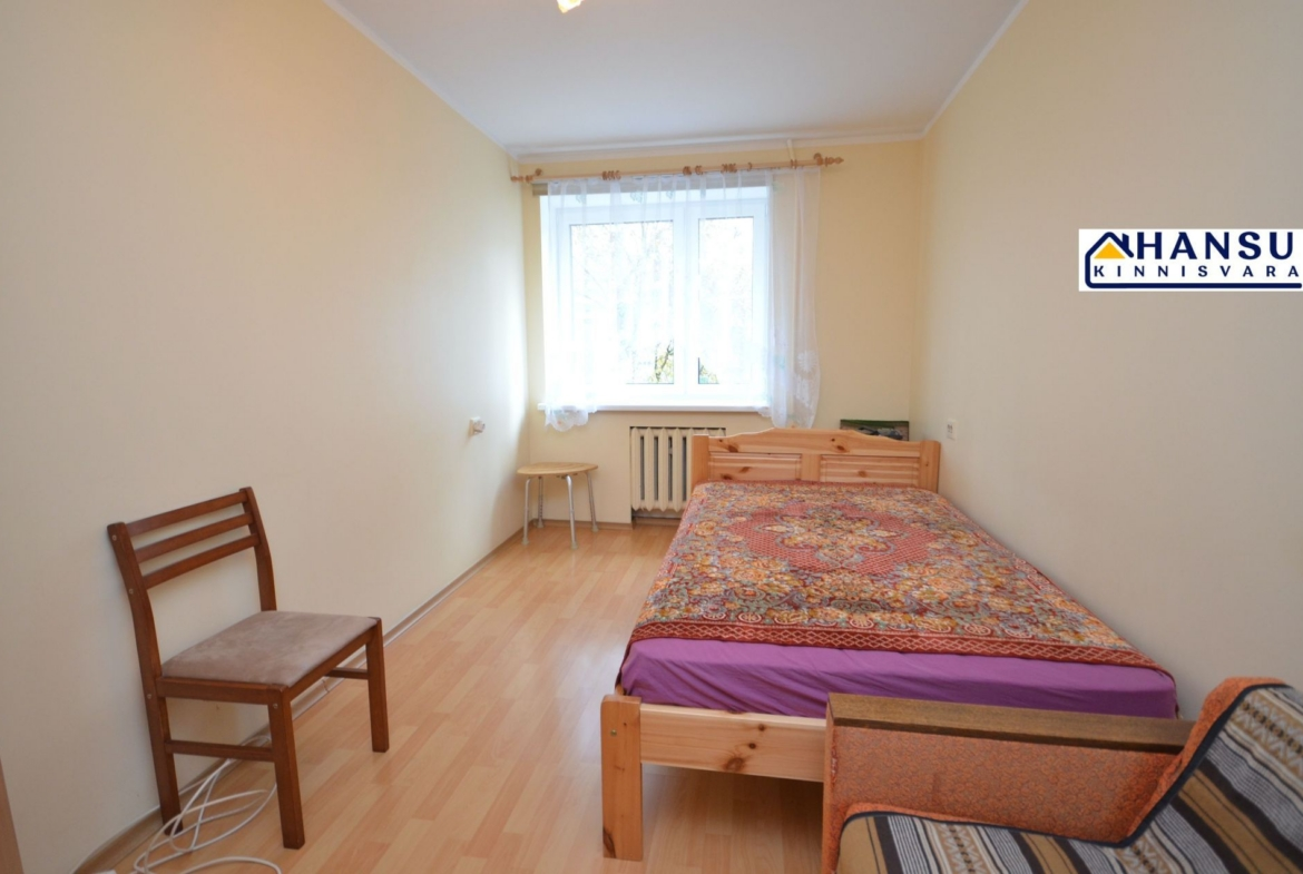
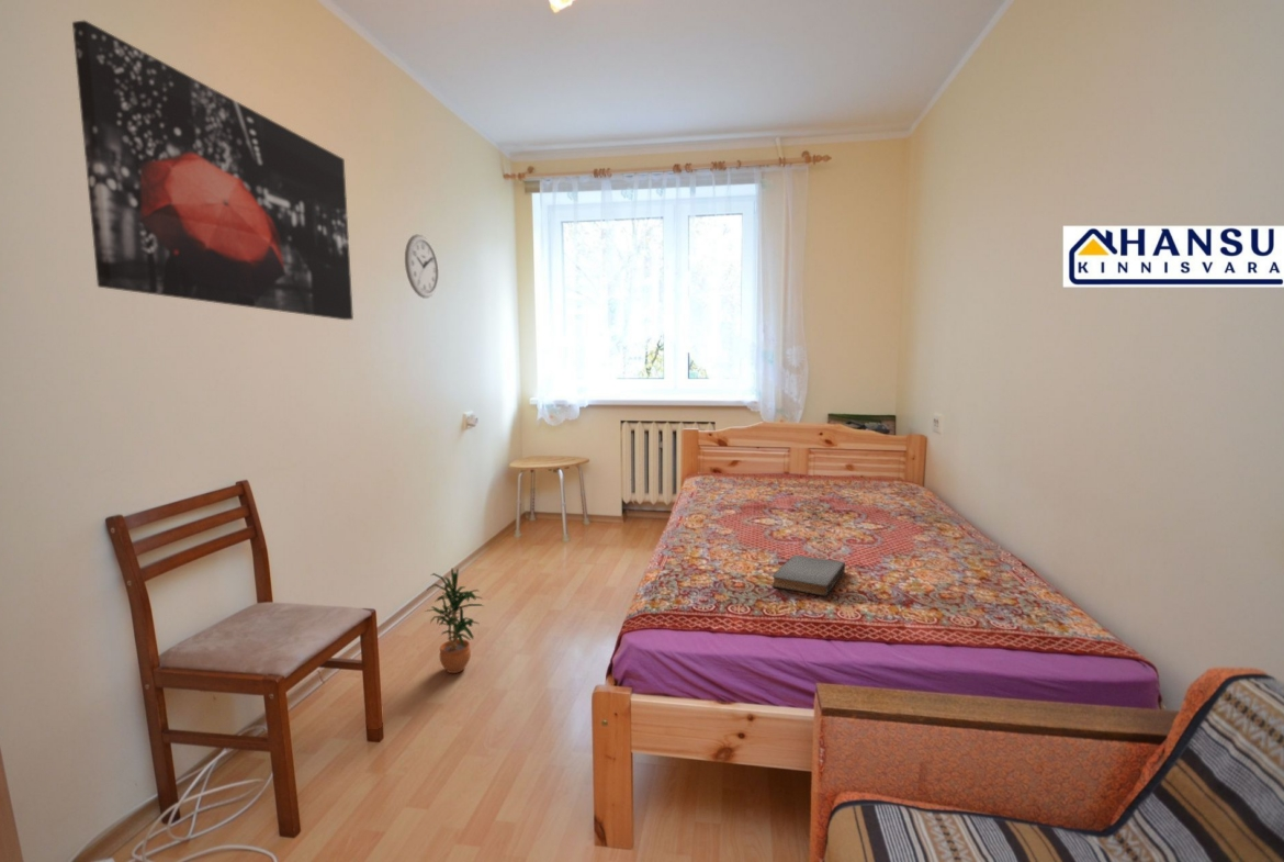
+ wall art (248, 209)
+ potted plant (458, 619)
+ book (809, 573)
+ wall clock (423, 266)
